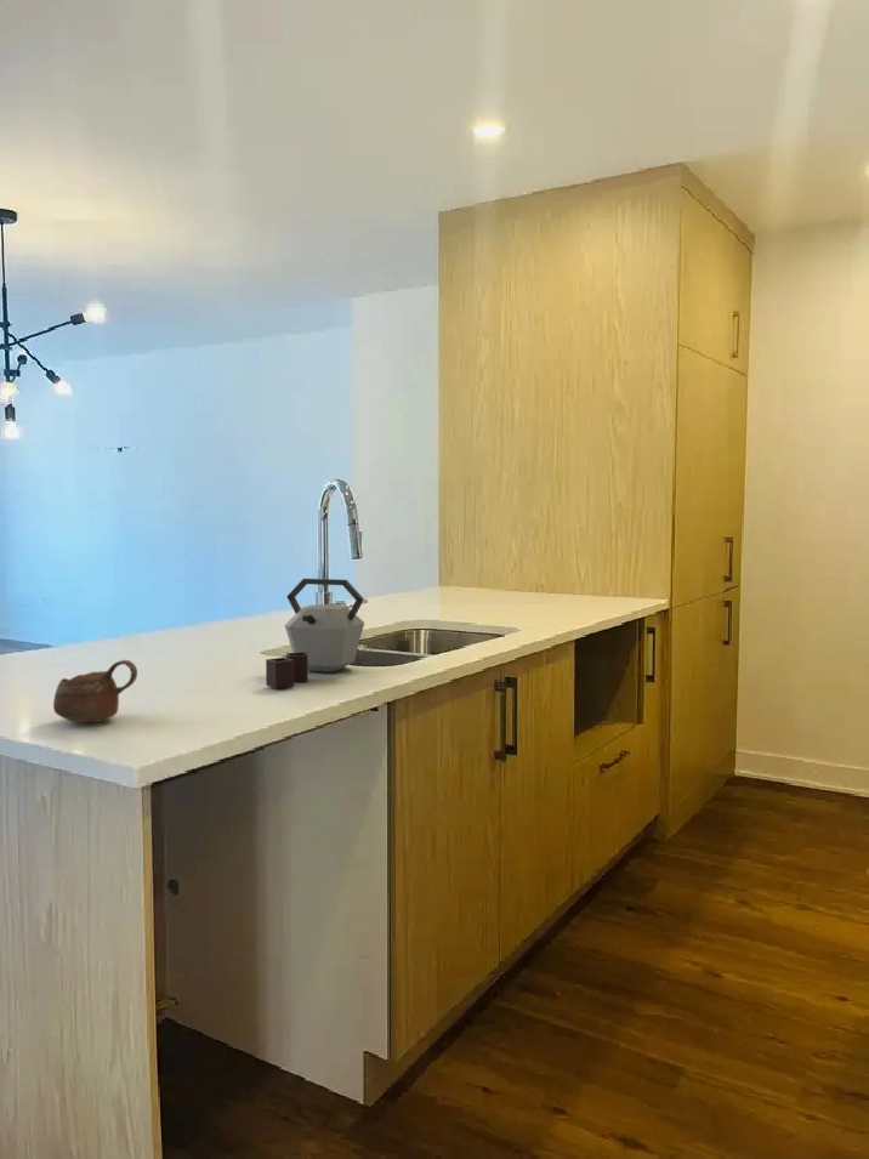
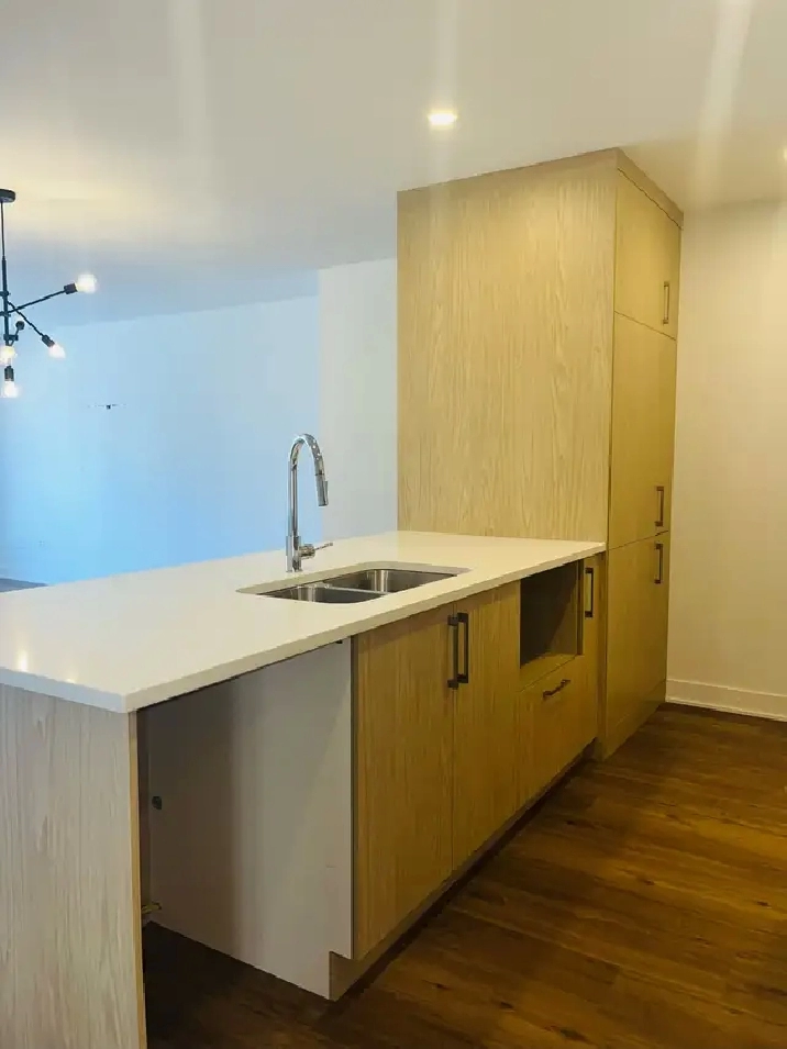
- kettle (308, 629)
- cup (91, 691)
